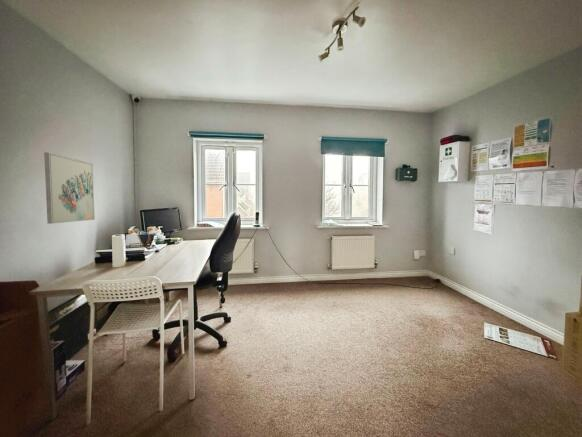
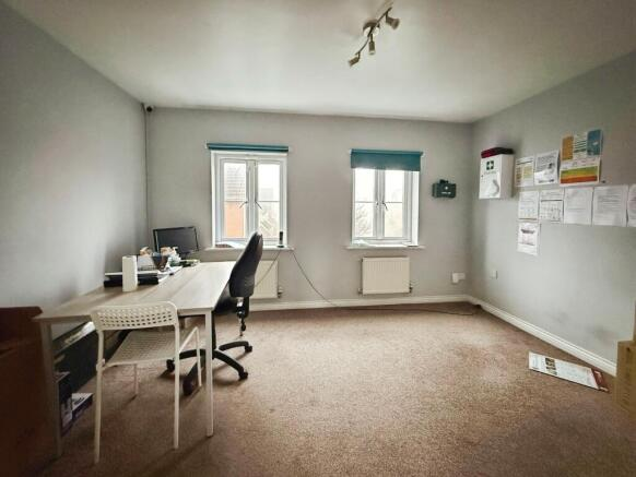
- wall art (72, 190)
